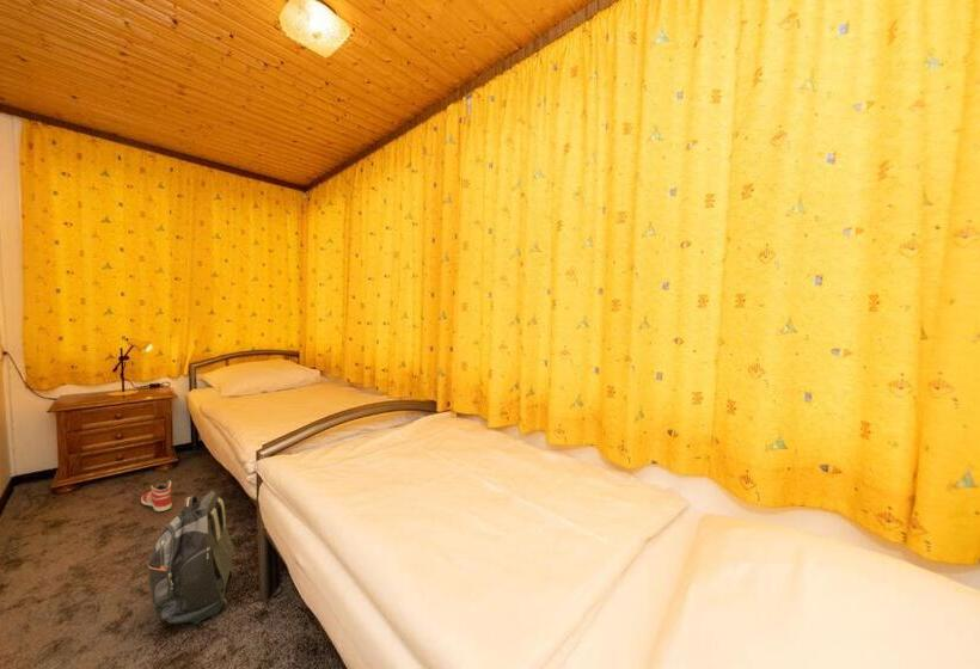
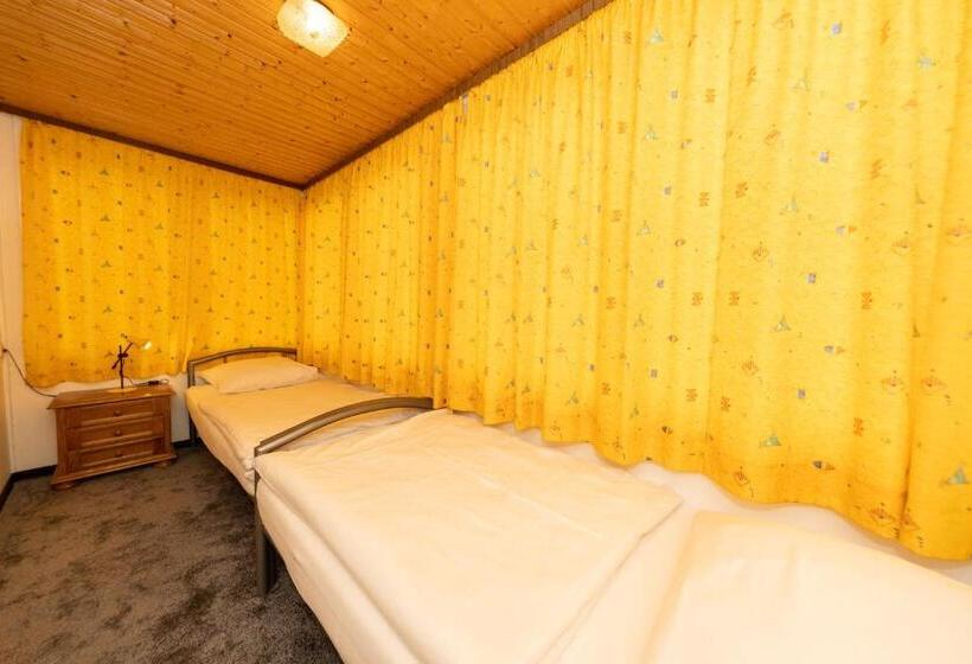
- backpack (202, 547)
- sneaker (157, 492)
